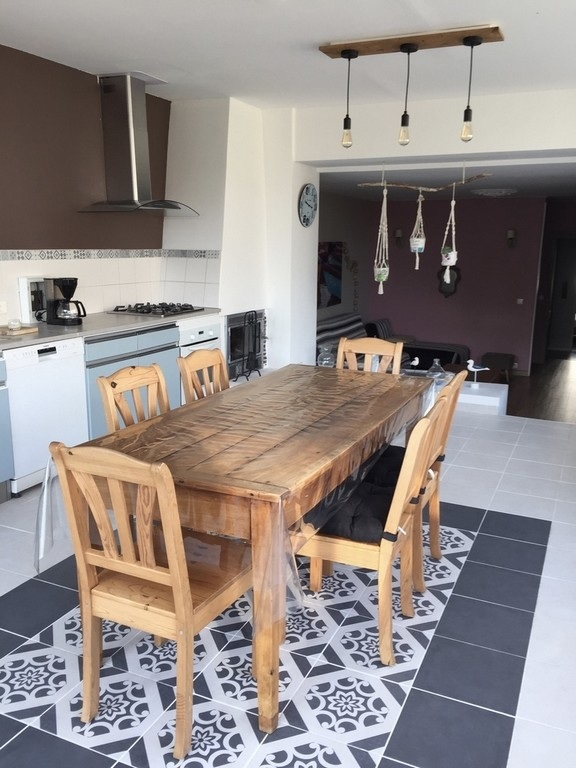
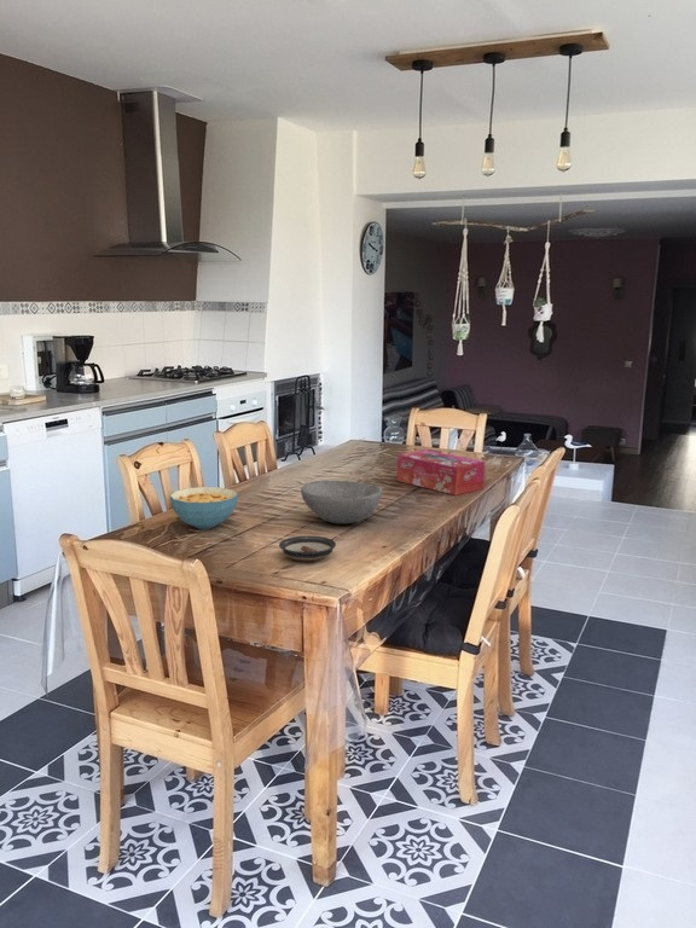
+ cereal bowl (204, 510)
+ saucer (307, 550)
+ bowl (341, 504)
+ tissue box (439, 471)
